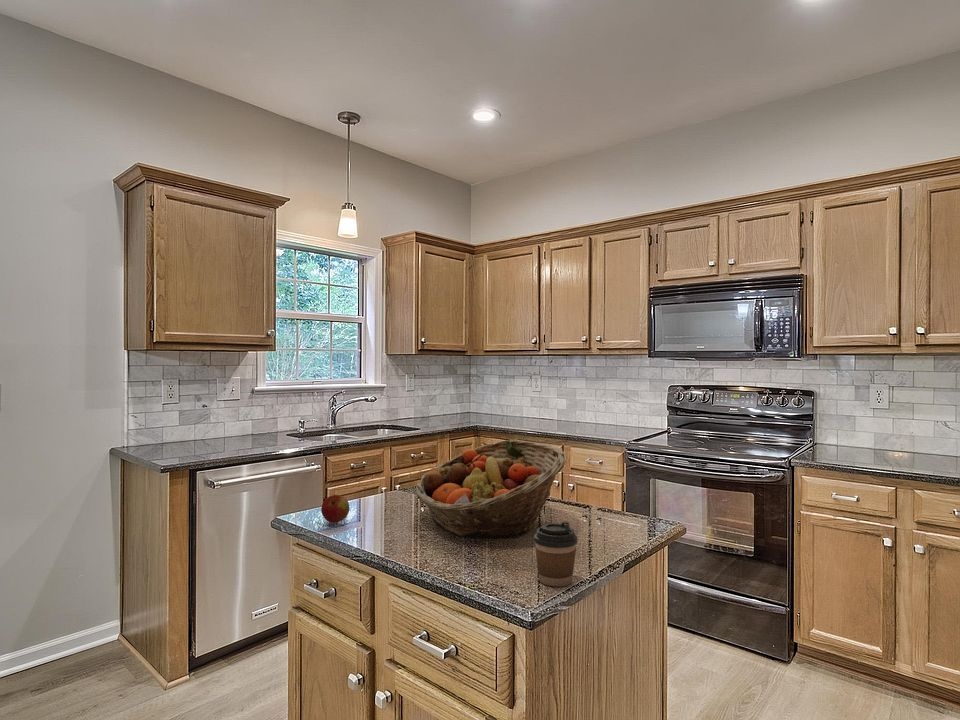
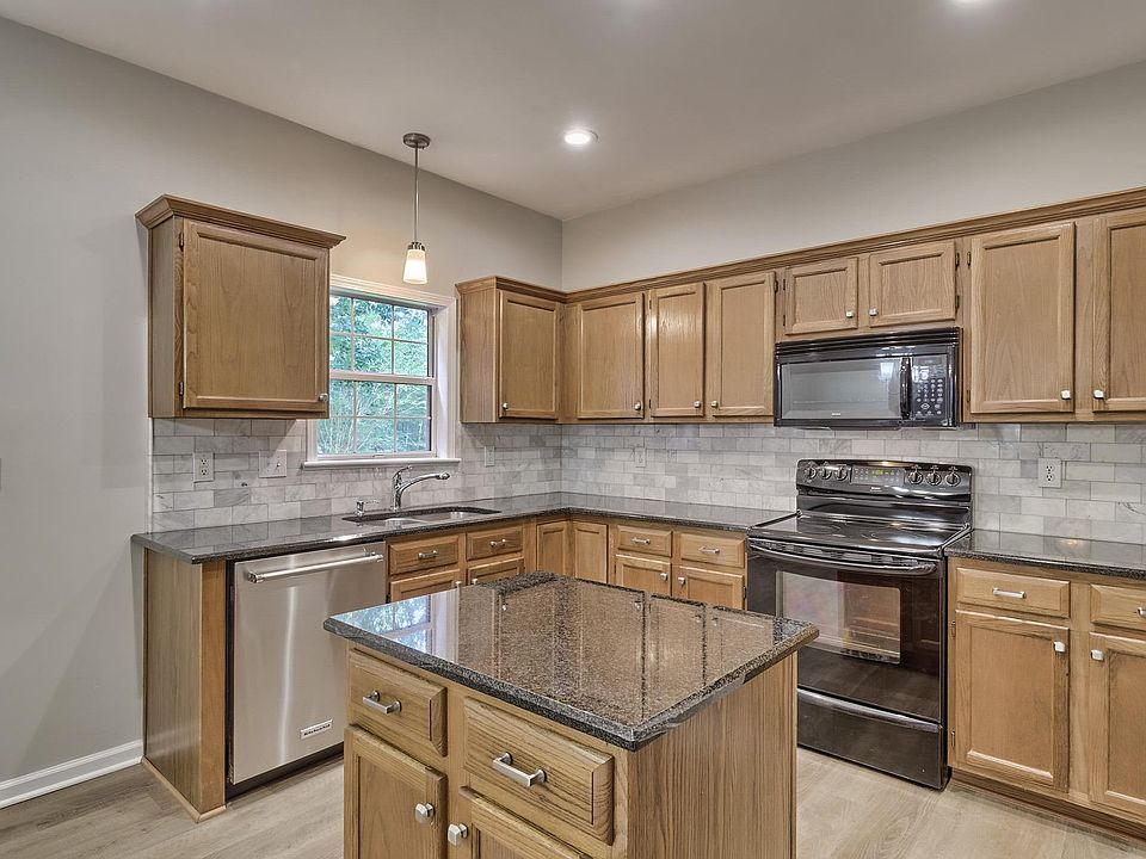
- fruit basket (489, 484)
- apple (335, 508)
- coffee cup (555, 551)
